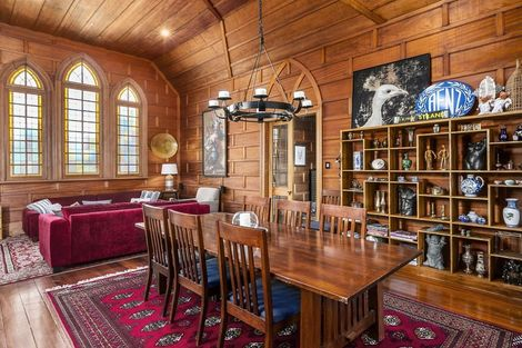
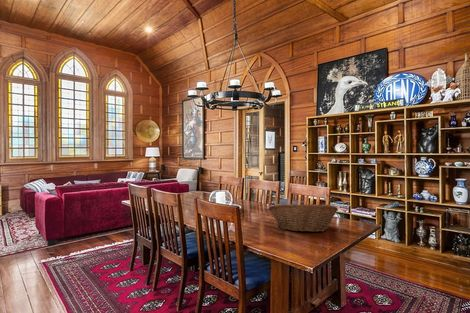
+ fruit basket (302, 214)
